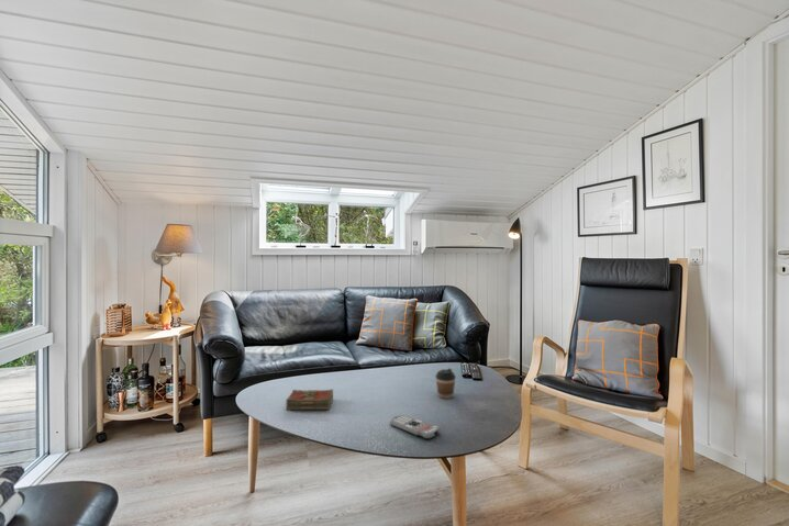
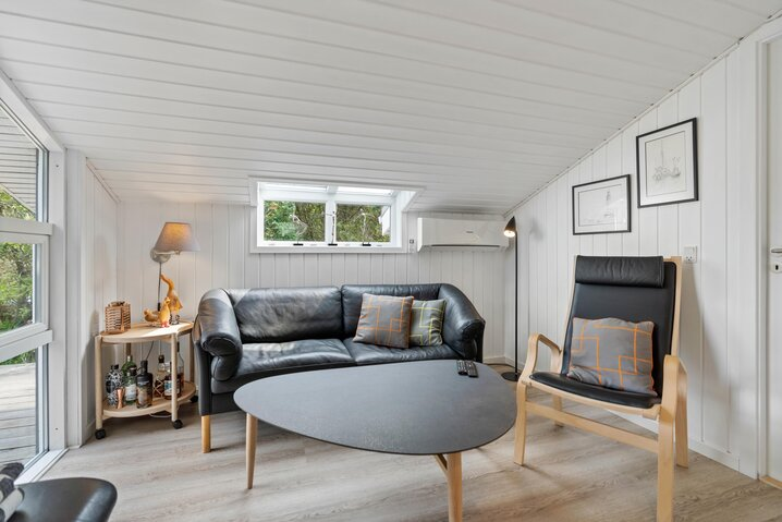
- coffee cup (445, 382)
- remote control (413, 425)
- book (310, 399)
